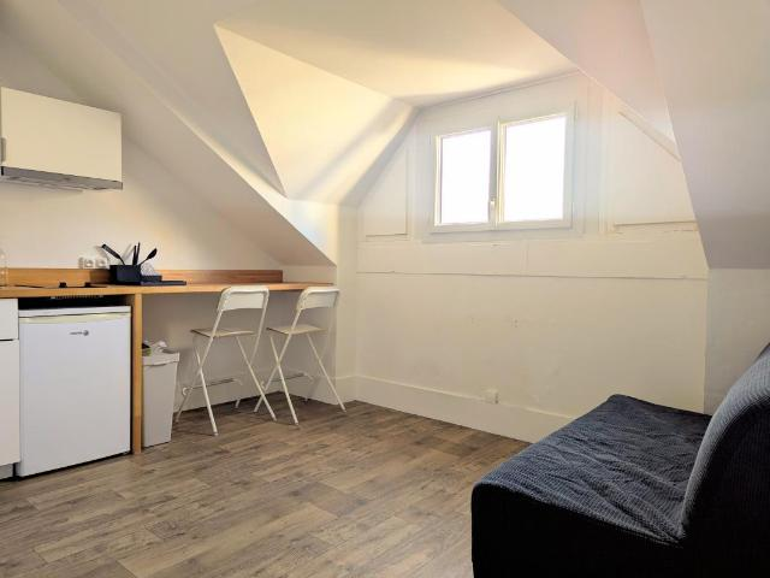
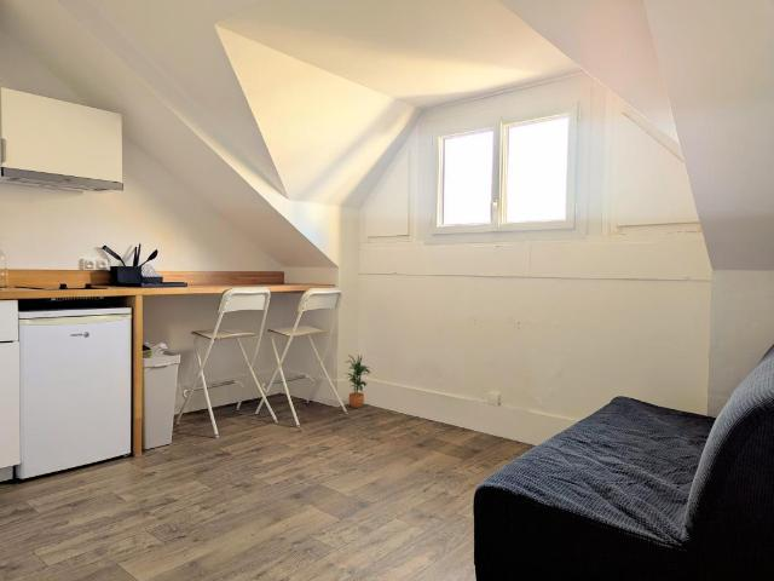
+ potted plant (358, 380)
